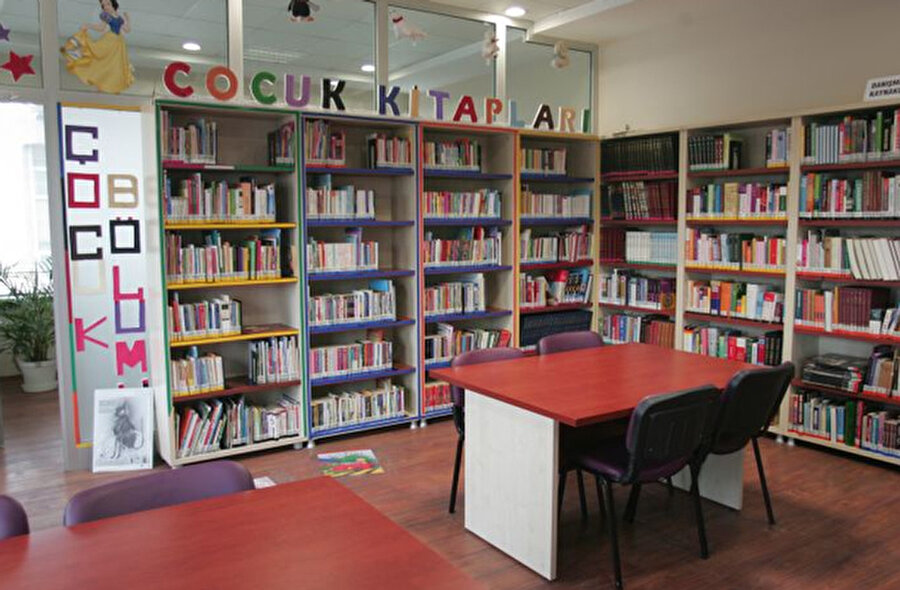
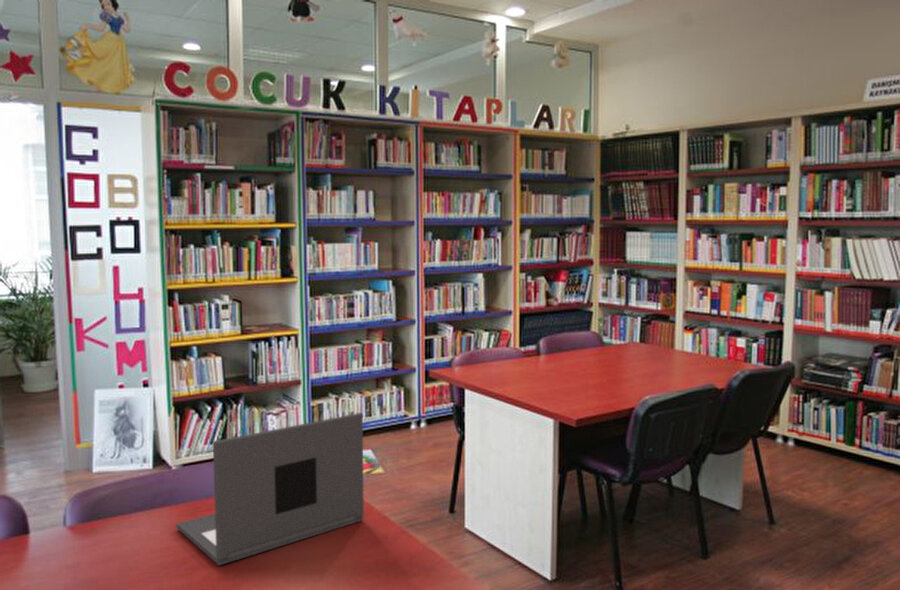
+ laptop (270, 471)
